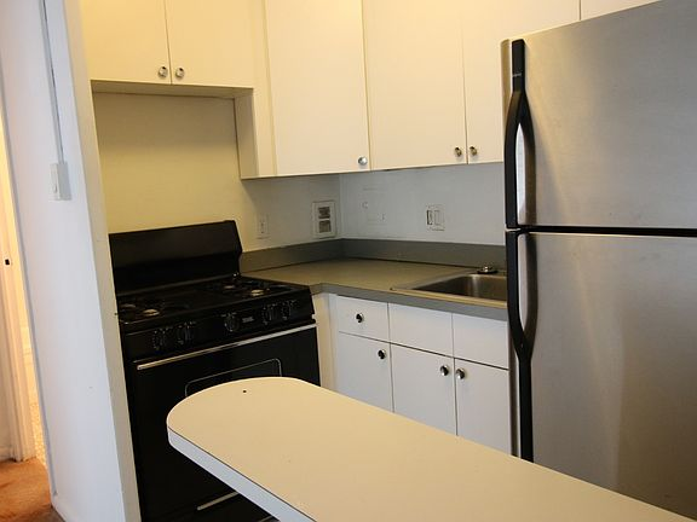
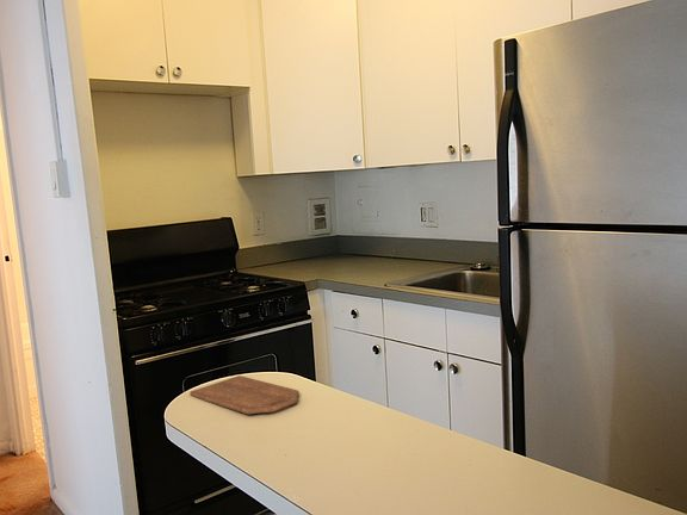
+ cutting board (248, 395)
